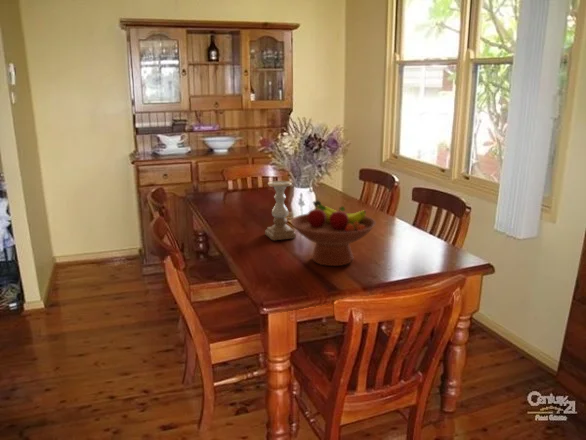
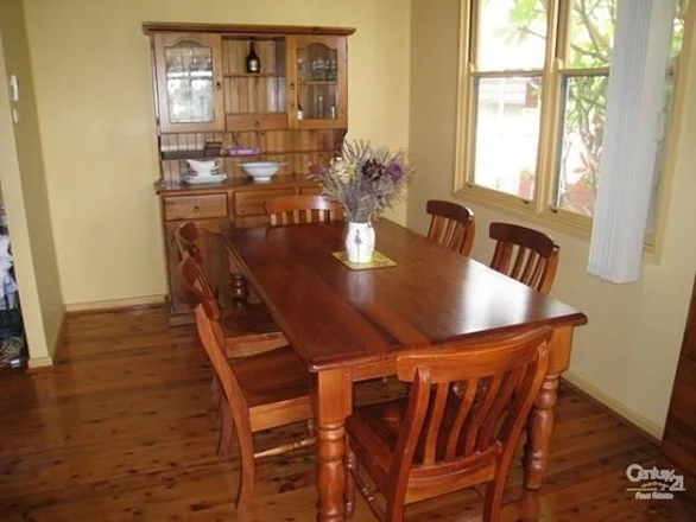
- fruit bowl (332, 233)
- candle holder (280, 209)
